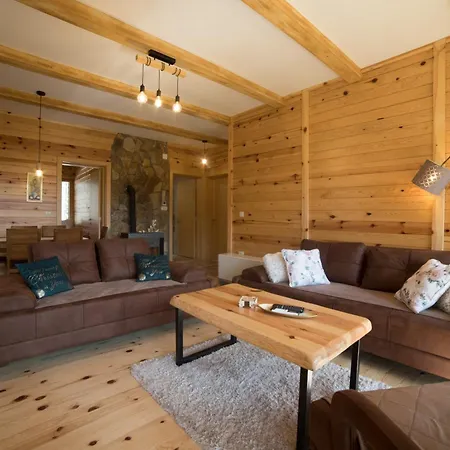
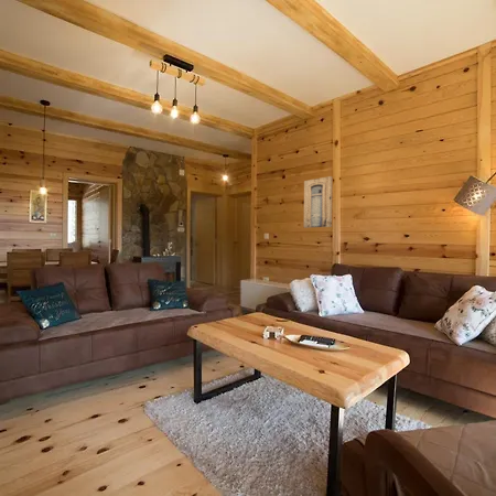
+ wall art (317, 203)
